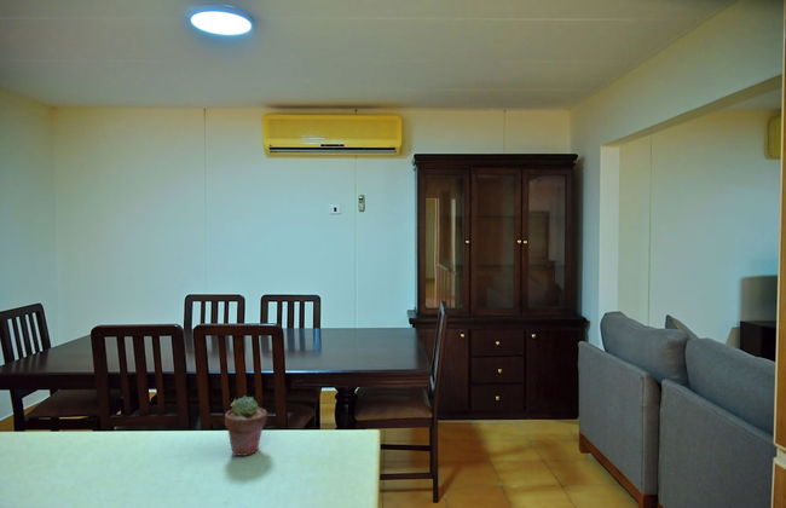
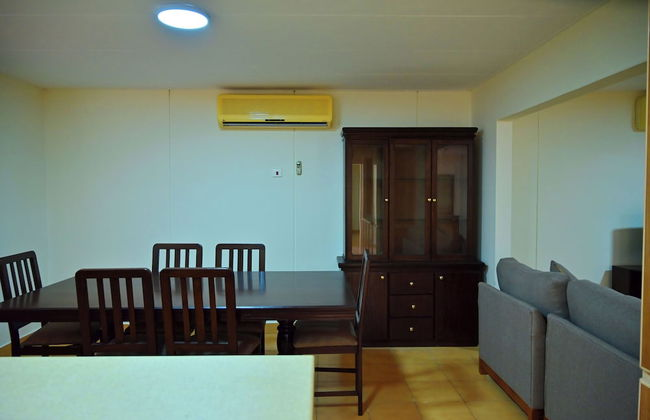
- potted succulent (245, 423)
